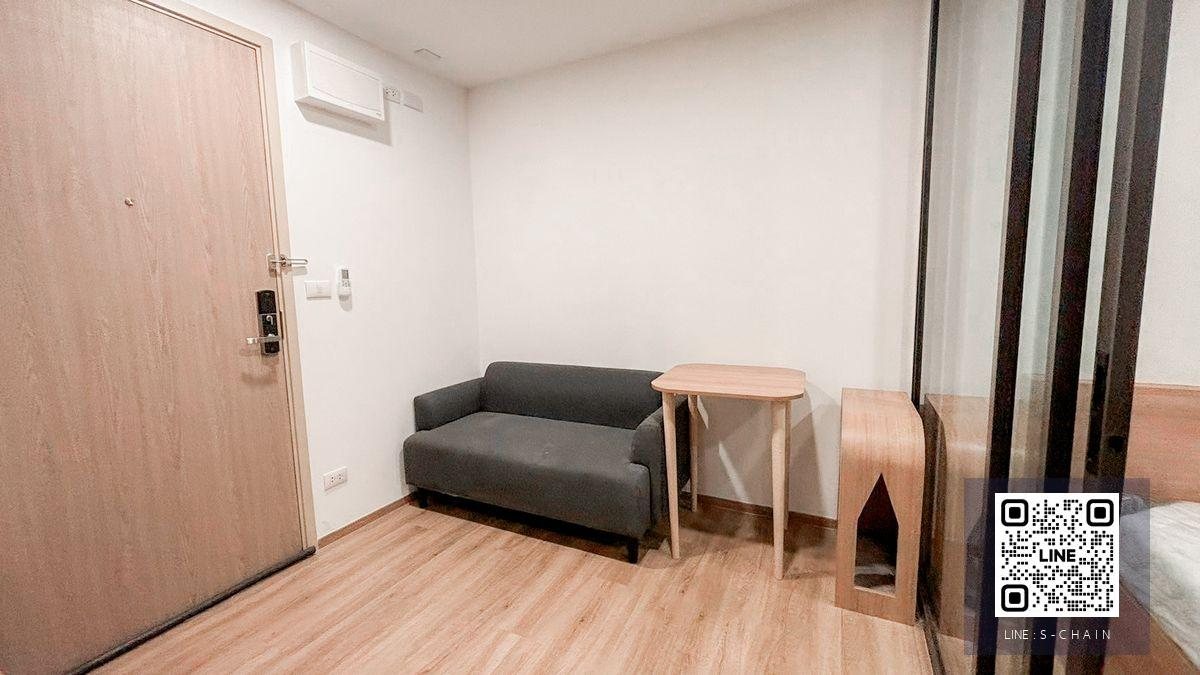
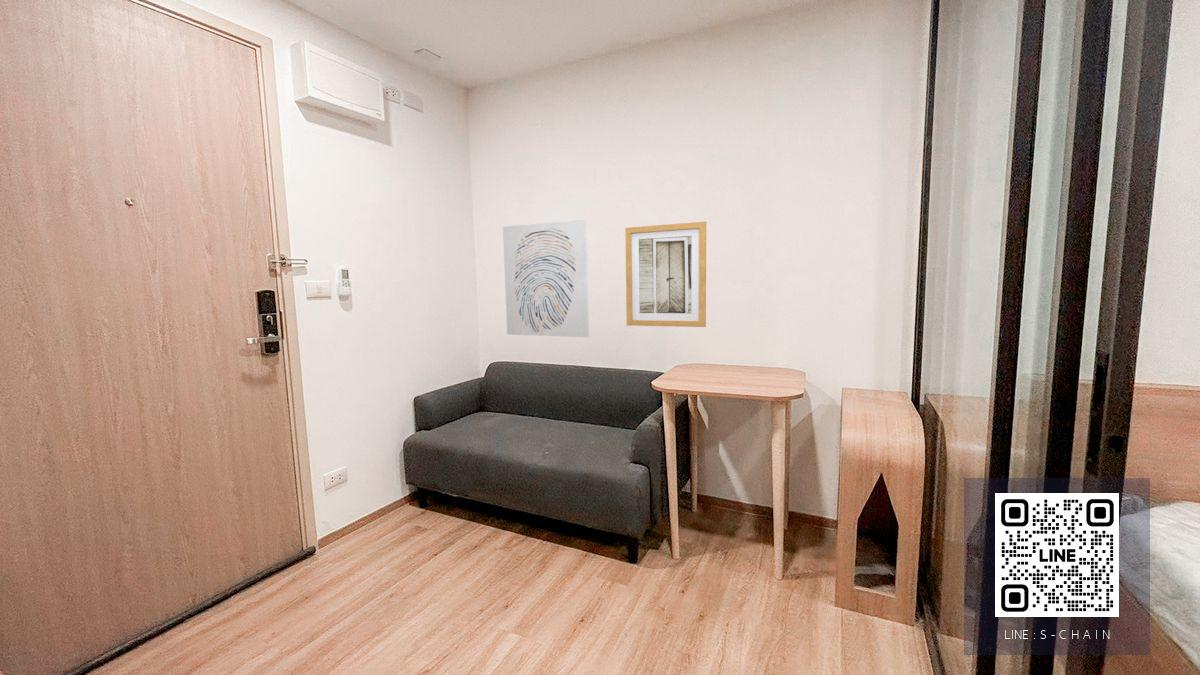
+ wall art (664, 276)
+ wall art (544, 280)
